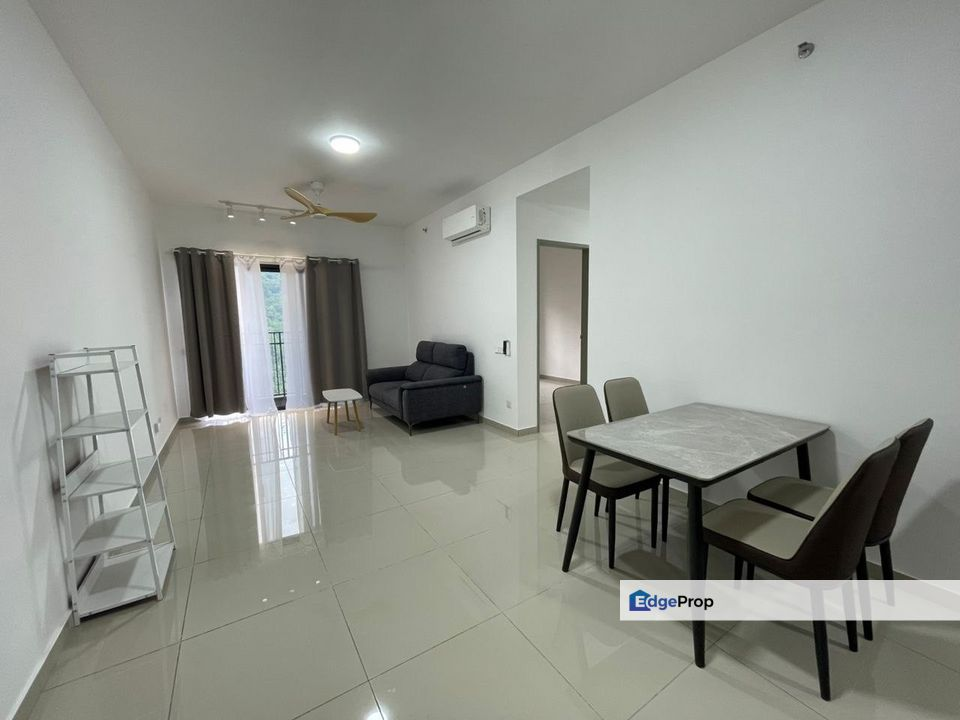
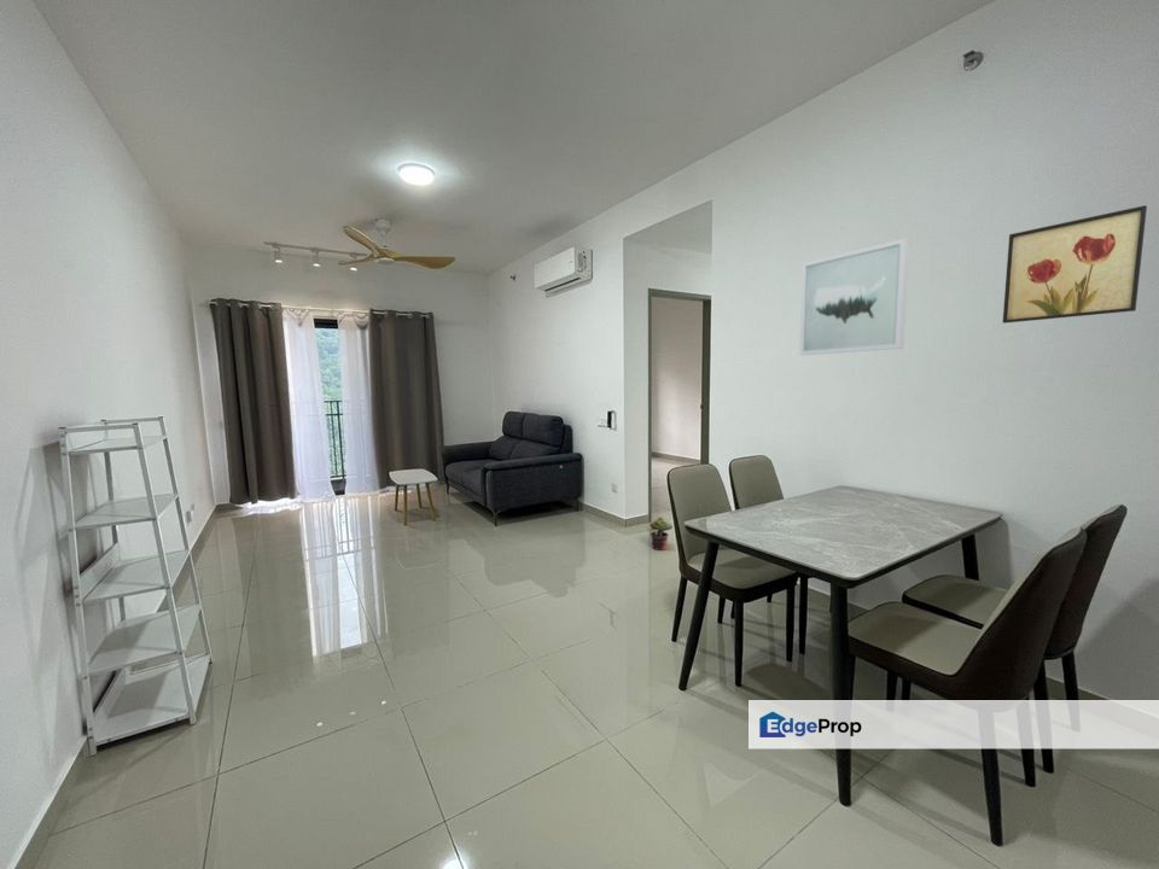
+ wall art (1068, 269)
+ wall art (849, 302)
+ potted plant (660, 531)
